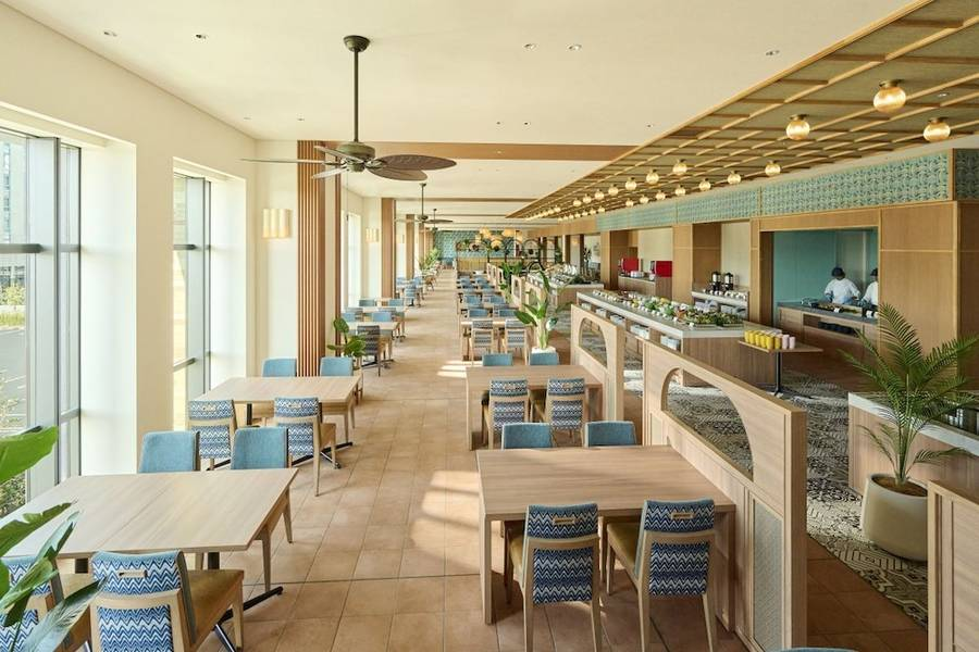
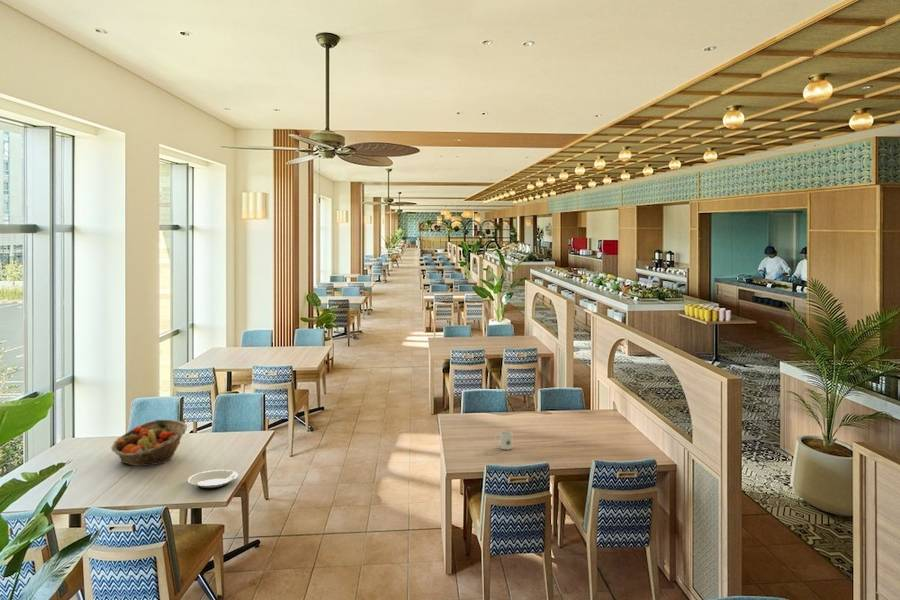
+ plate (213, 480)
+ fruit basket (150, 442)
+ mug (503, 440)
